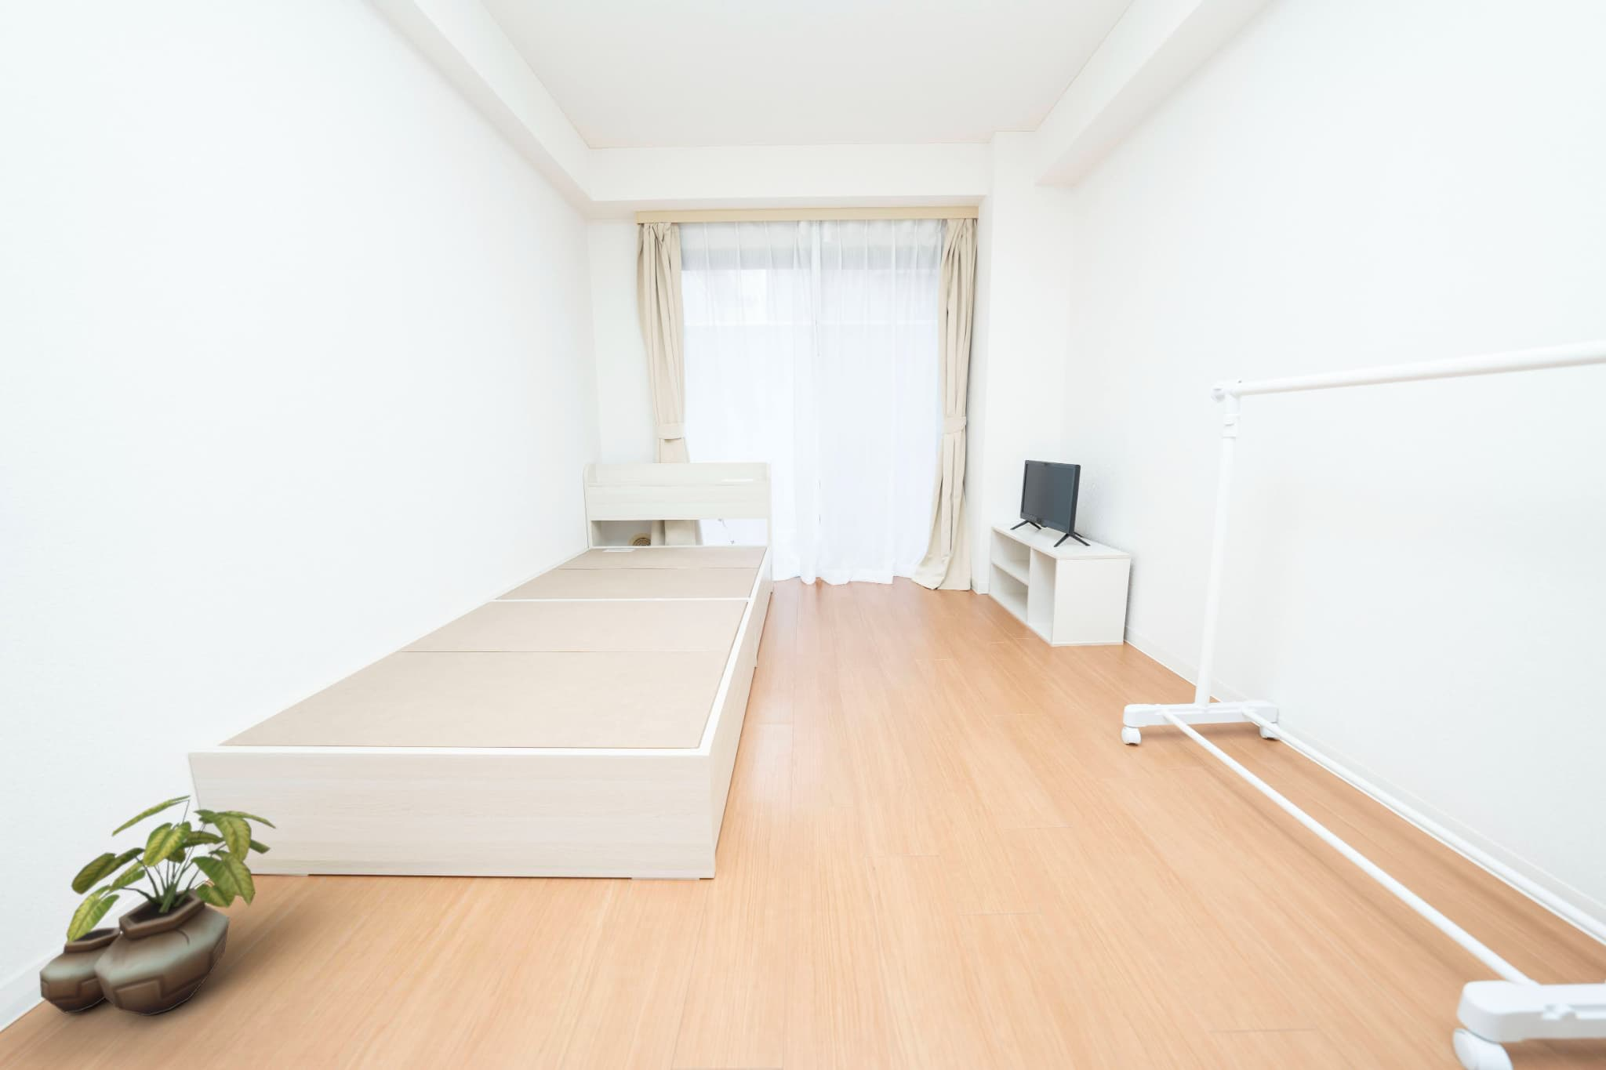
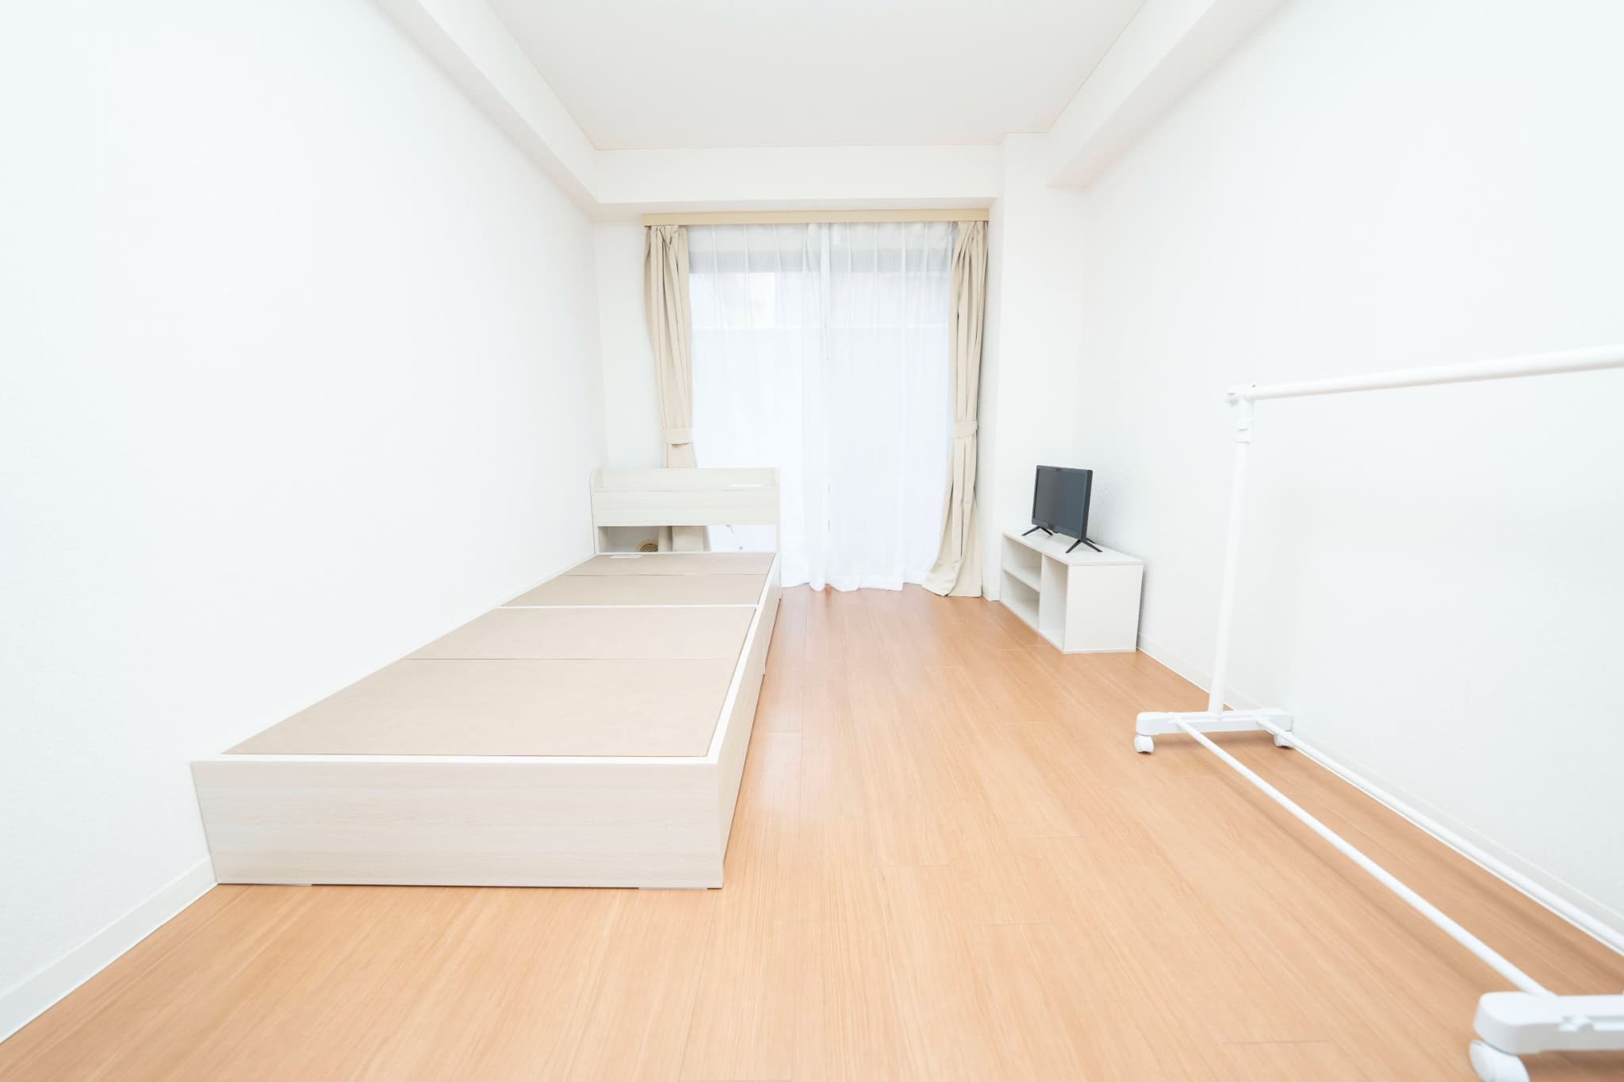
- potted plant (170, 896)
